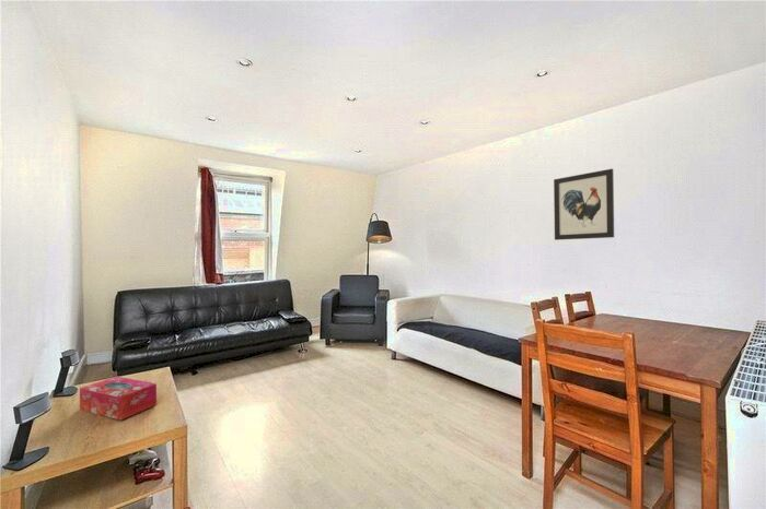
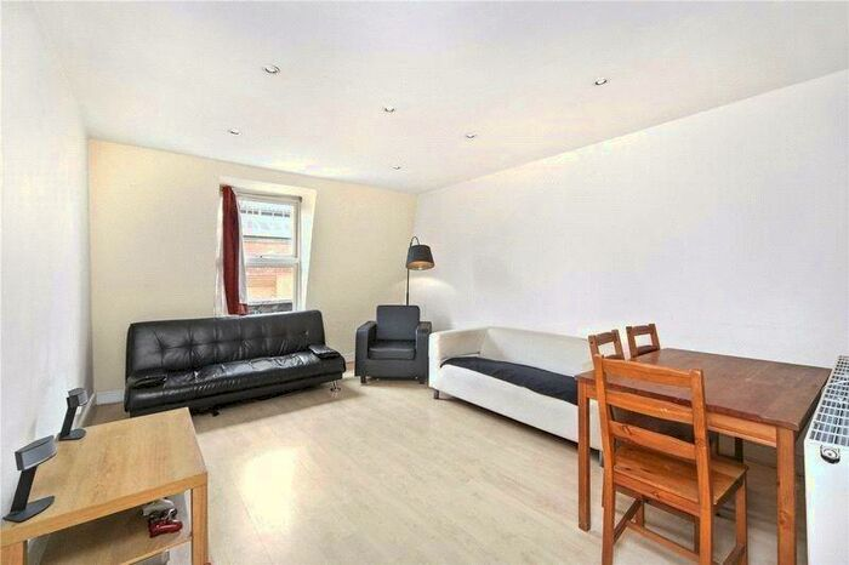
- tissue box (118, 396)
- wall art (582, 206)
